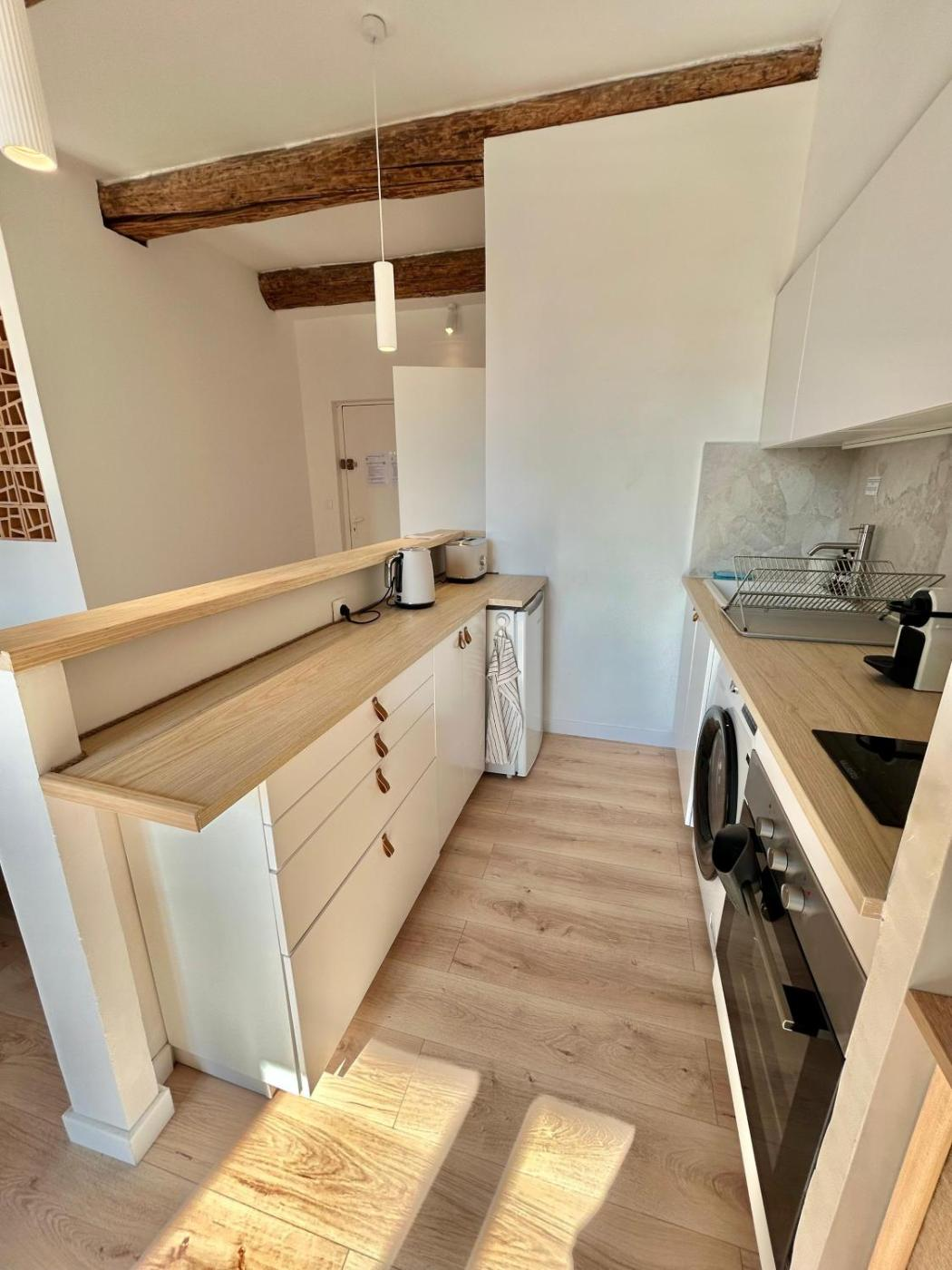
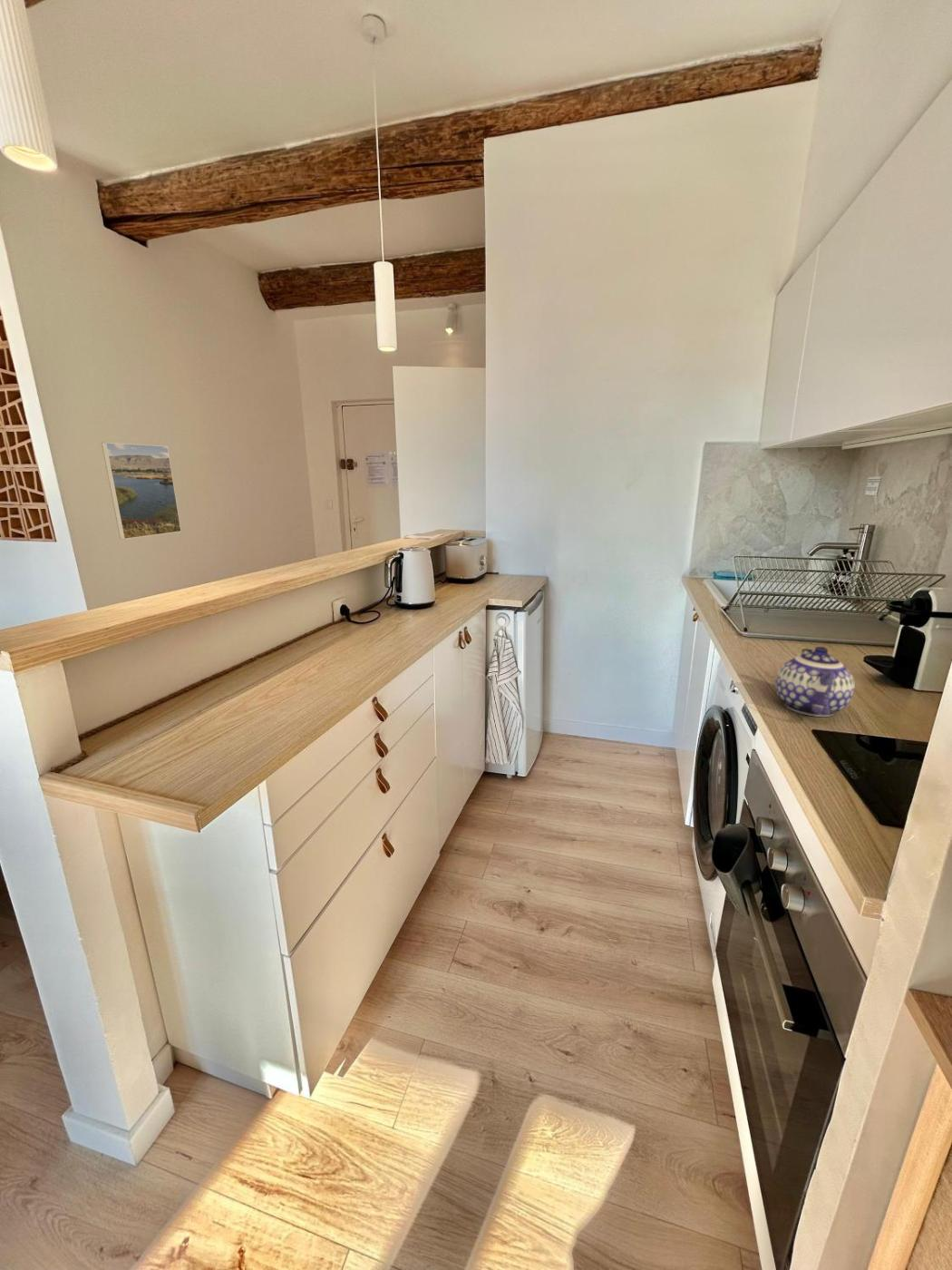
+ teapot (815, 678)
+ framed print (144, 491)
